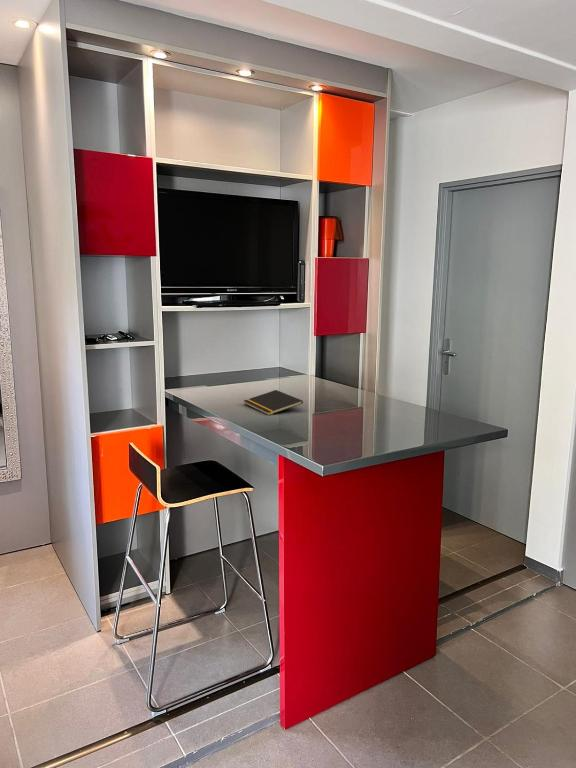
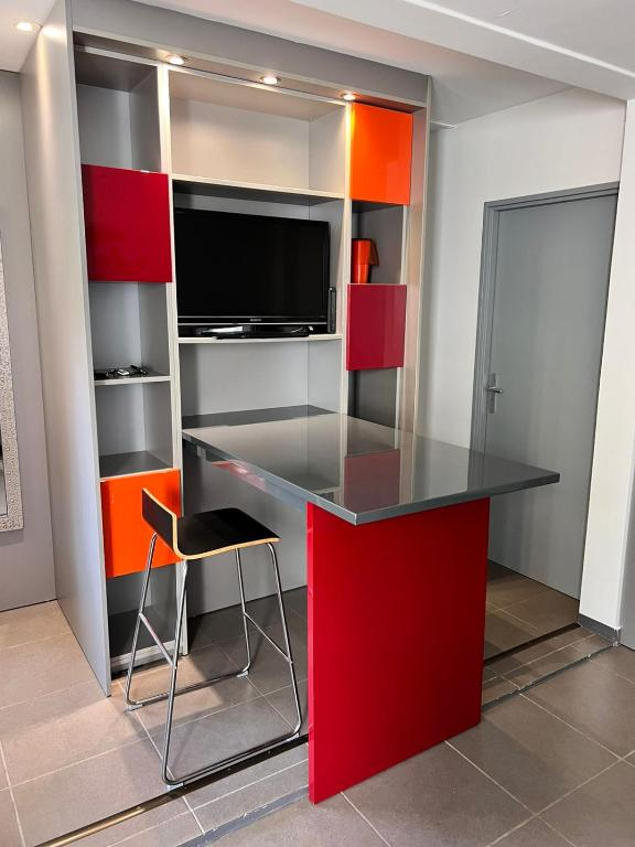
- notepad (272, 402)
